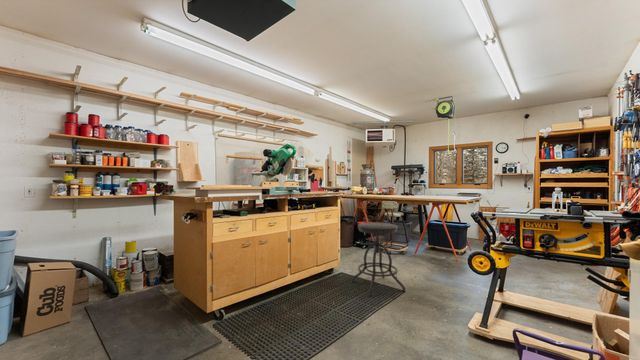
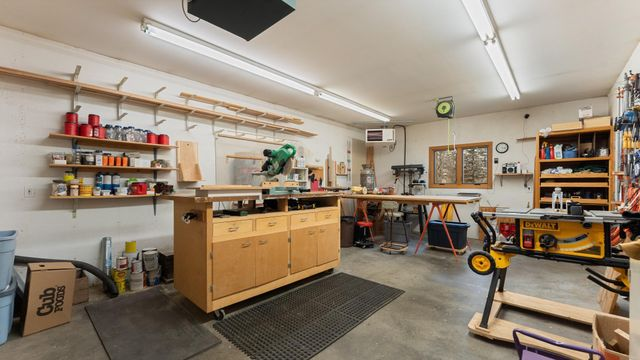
- stool (375, 255)
